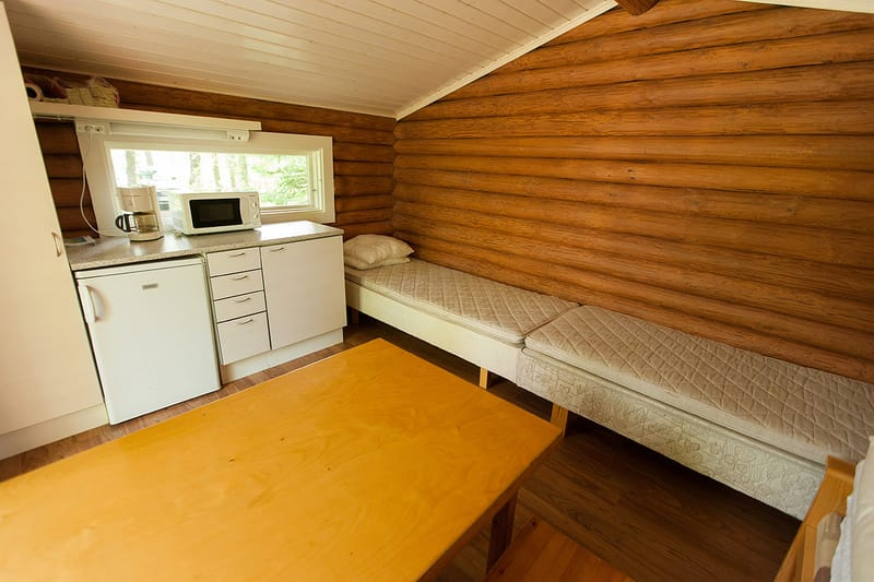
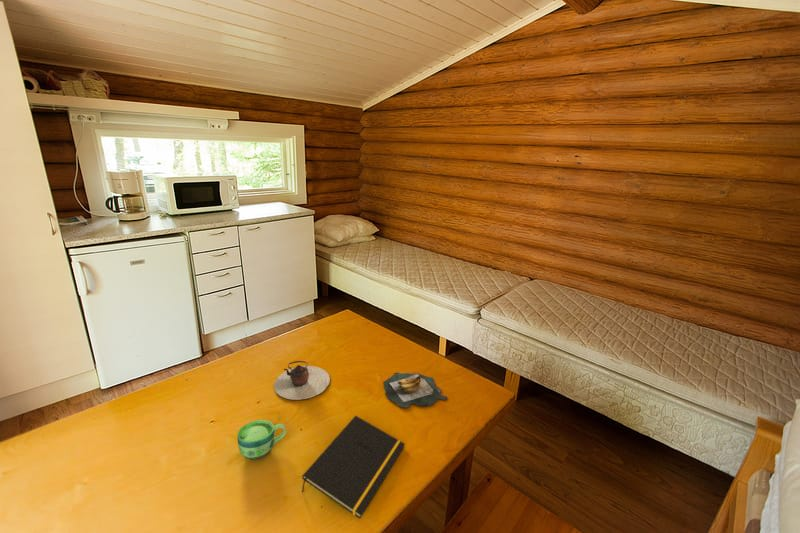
+ notepad (357, 460)
+ cup (262, 437)
+ teapot (301, 370)
+ banana bunch (412, 383)
